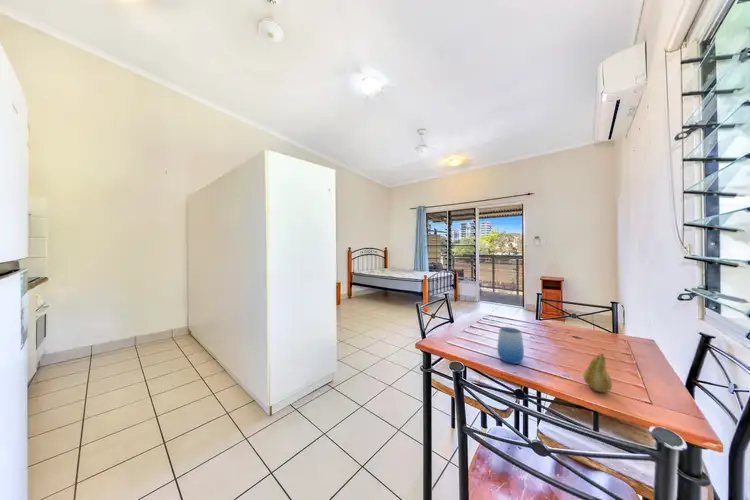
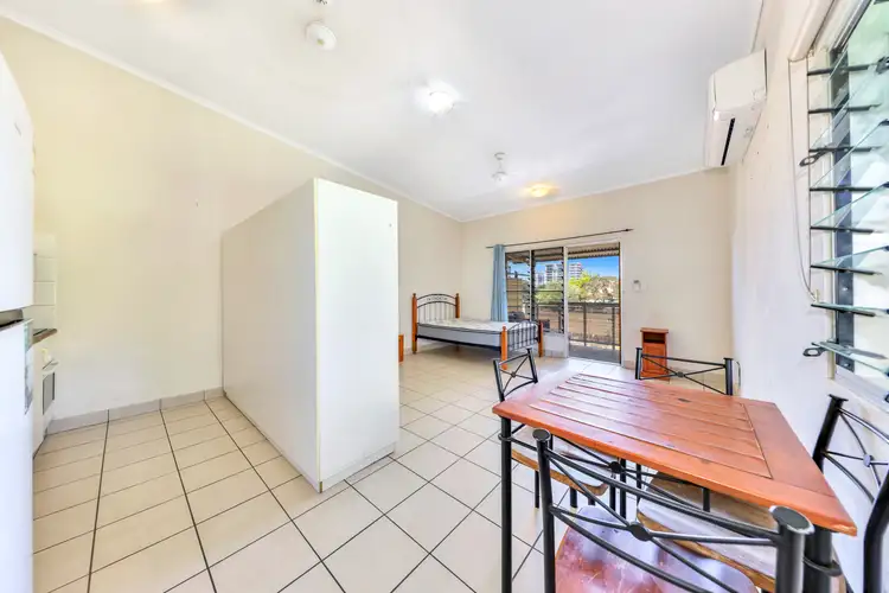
- fruit (597, 370)
- cup (510, 344)
